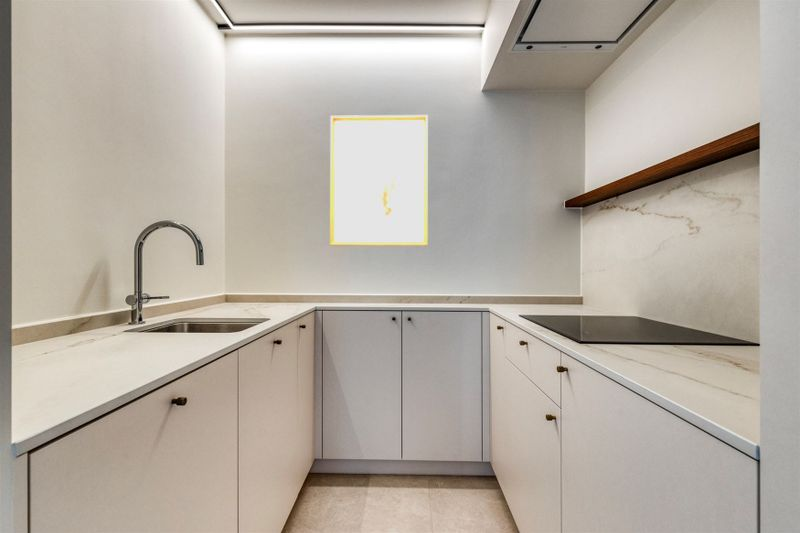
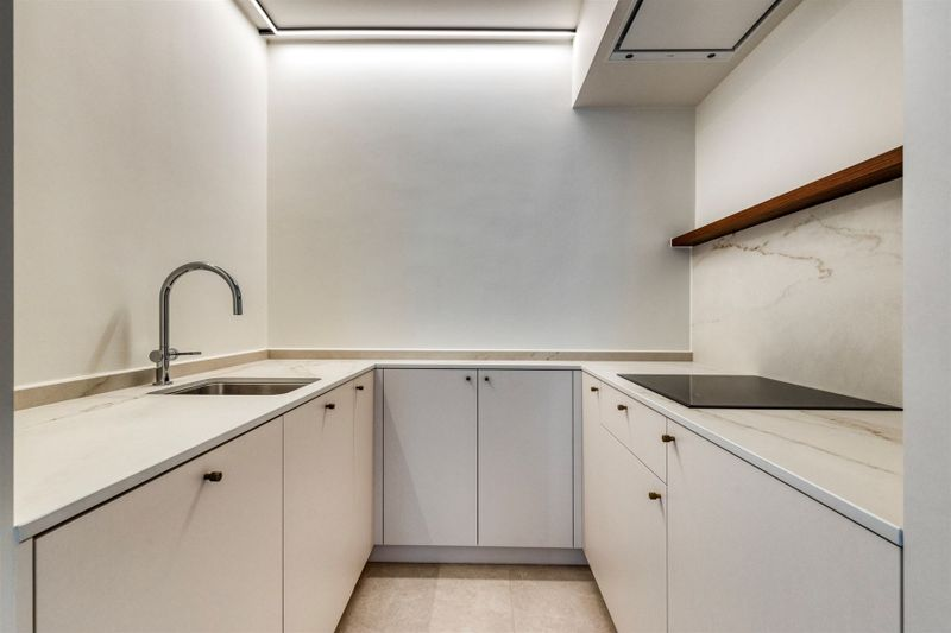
- wall art (379, 180)
